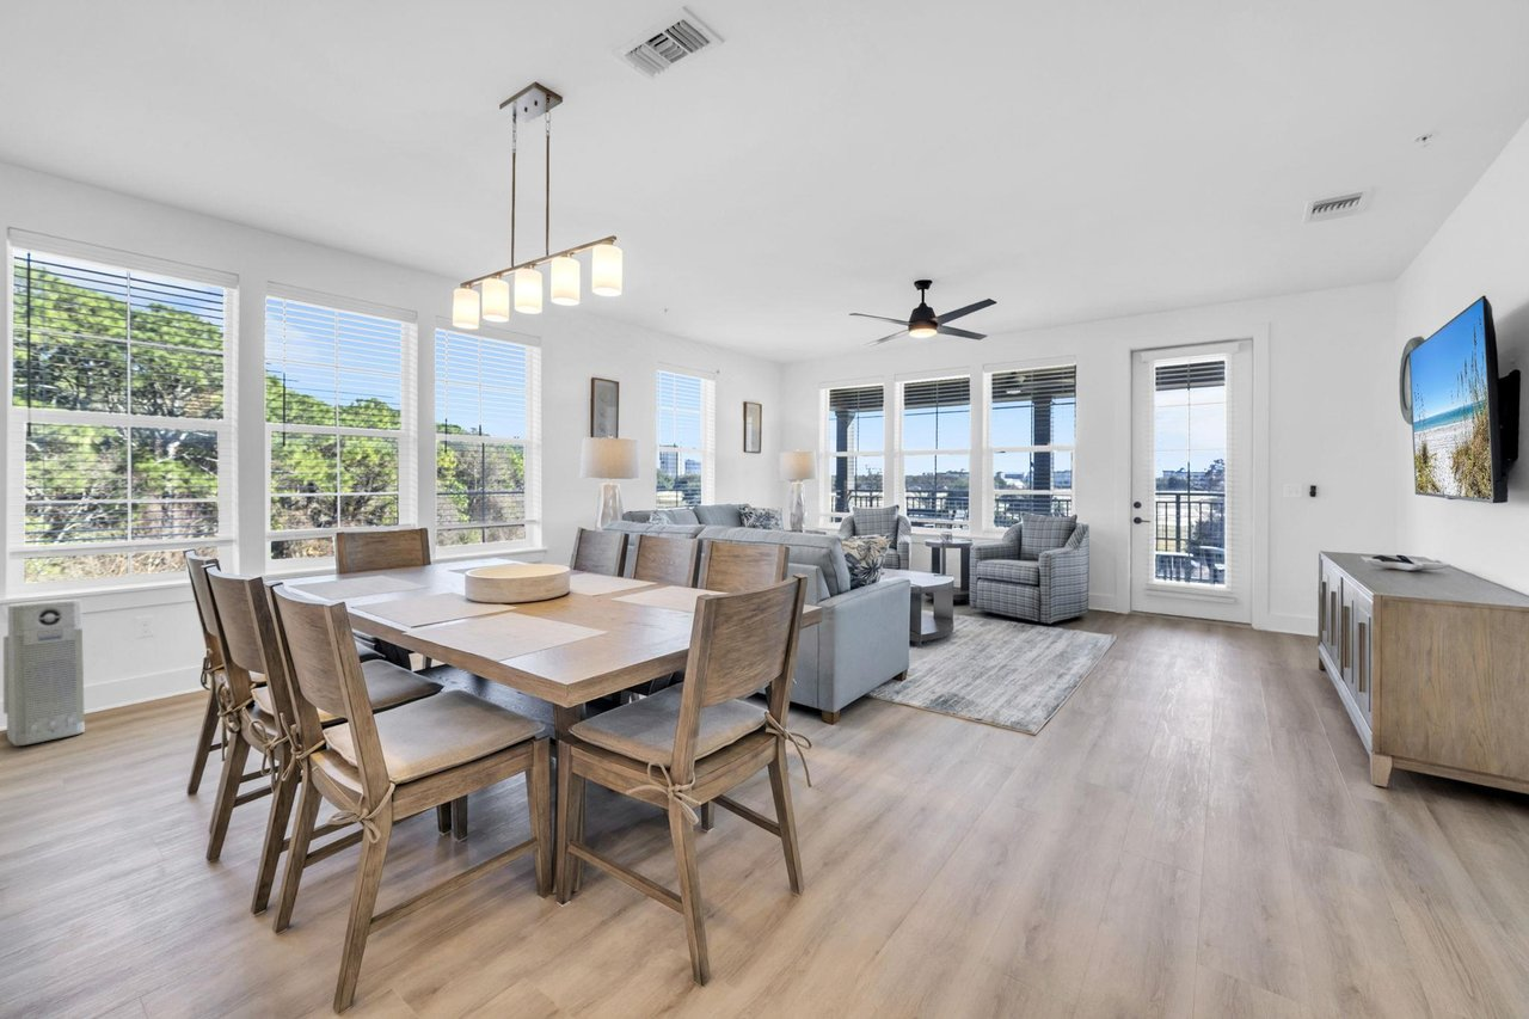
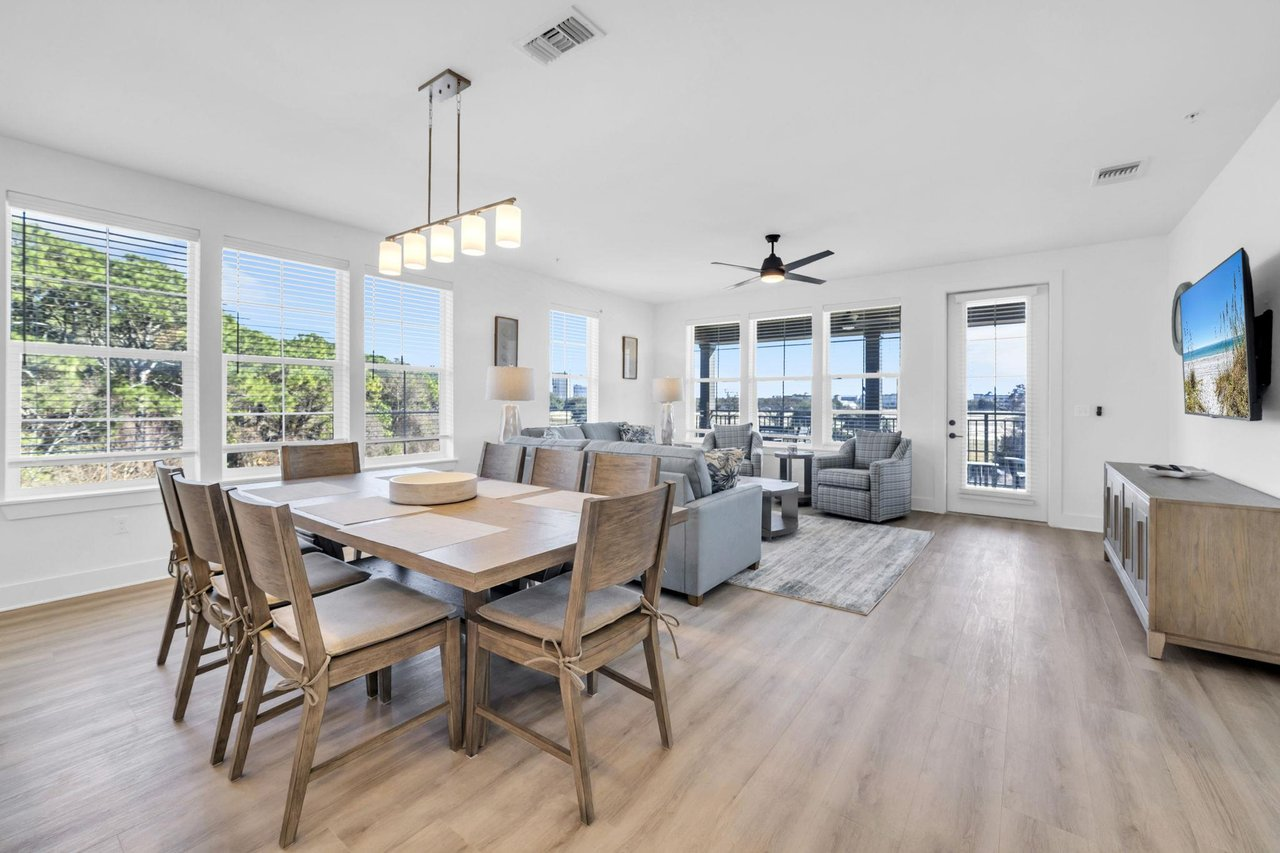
- air purifier (42, 667)
